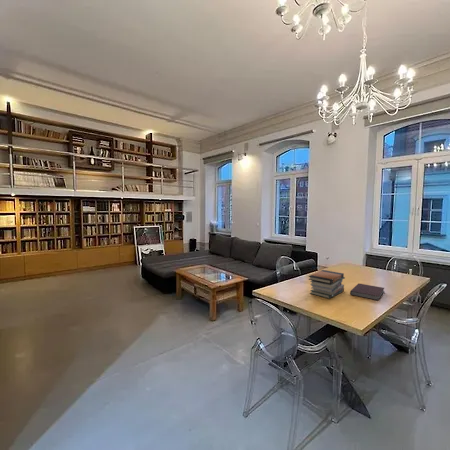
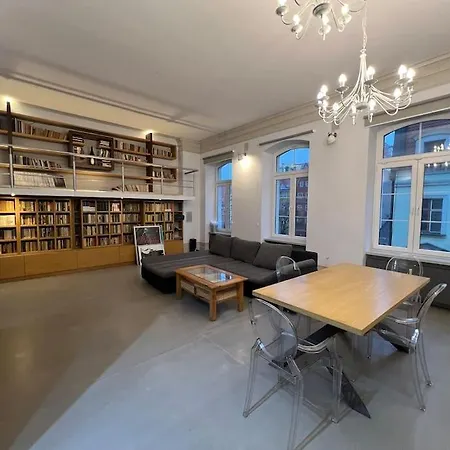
- book stack (326, 283)
- notebook (367, 291)
